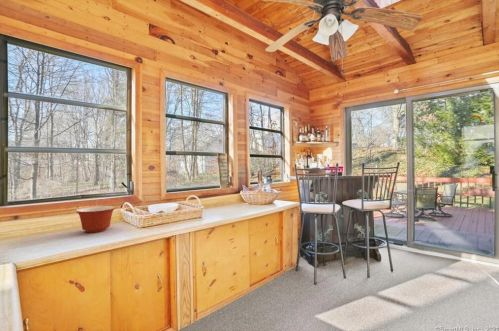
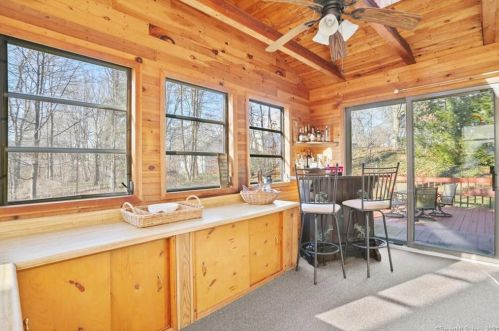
- mixing bowl (96, 219)
